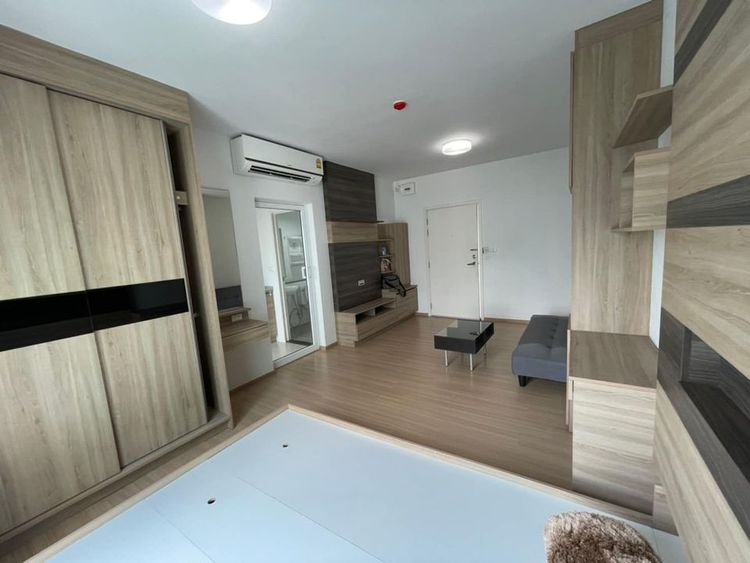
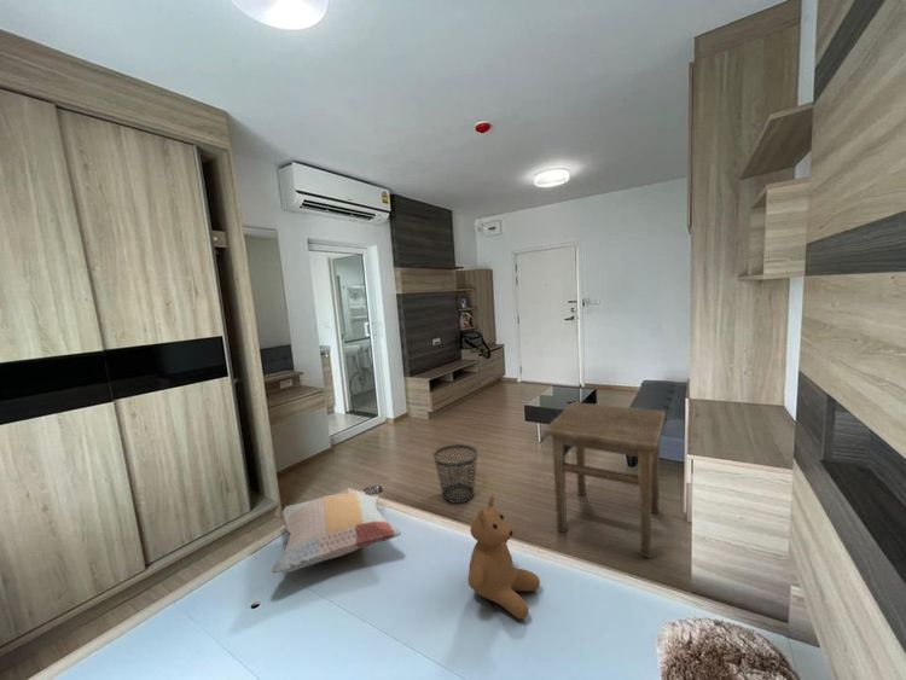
+ teddy bear (501, 550)
+ wastebasket (457, 475)
+ side table (608, 470)
+ decorative pillow (336, 521)
